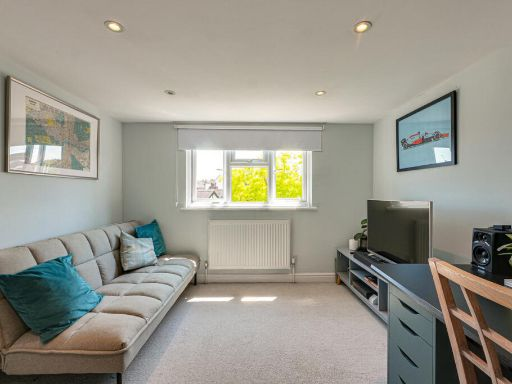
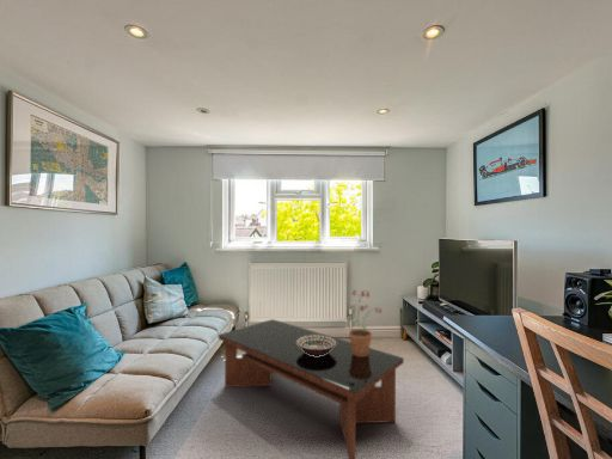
+ potted plant (363, 320)
+ coffee table (301, 373)
+ decorative bowl (316, 345)
